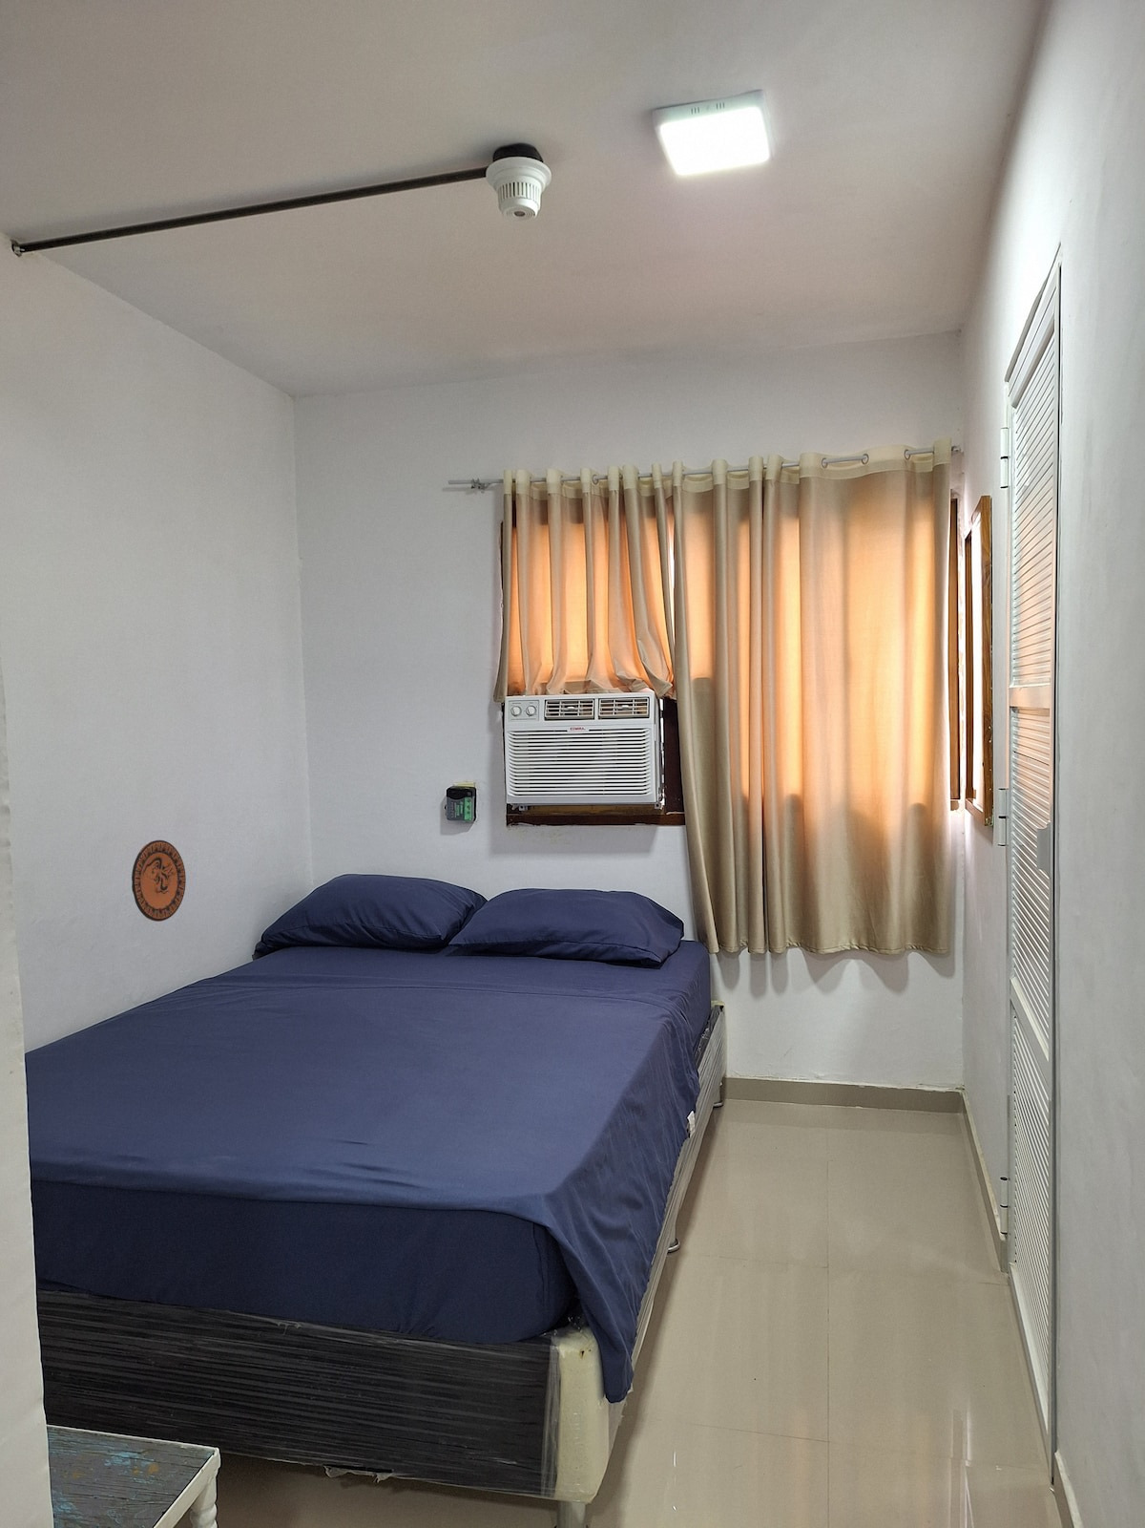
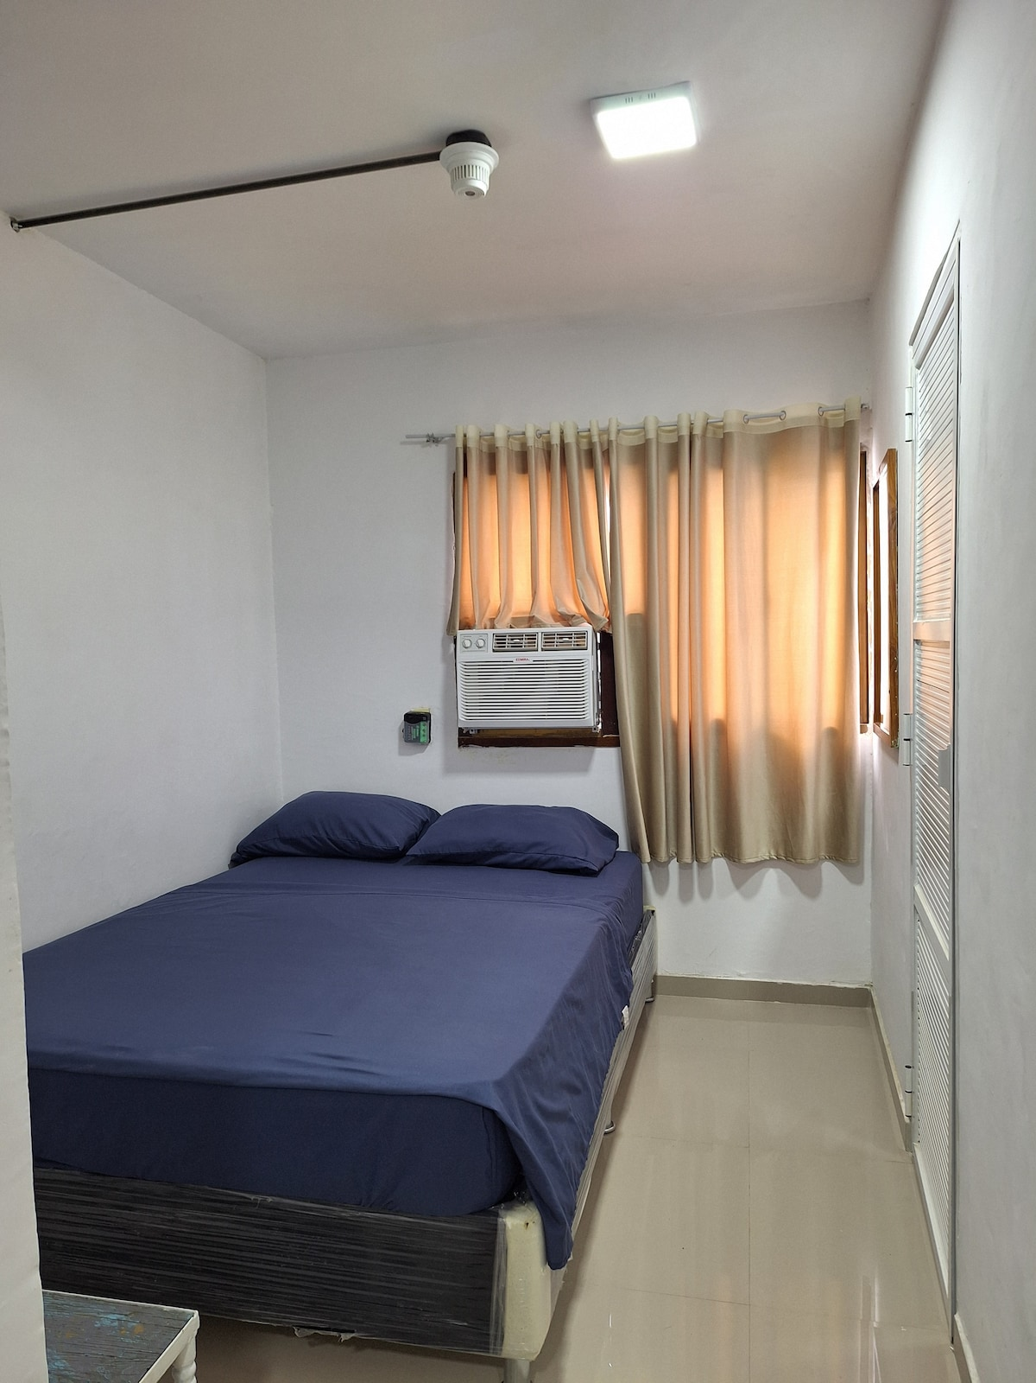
- decorative plate (158, 881)
